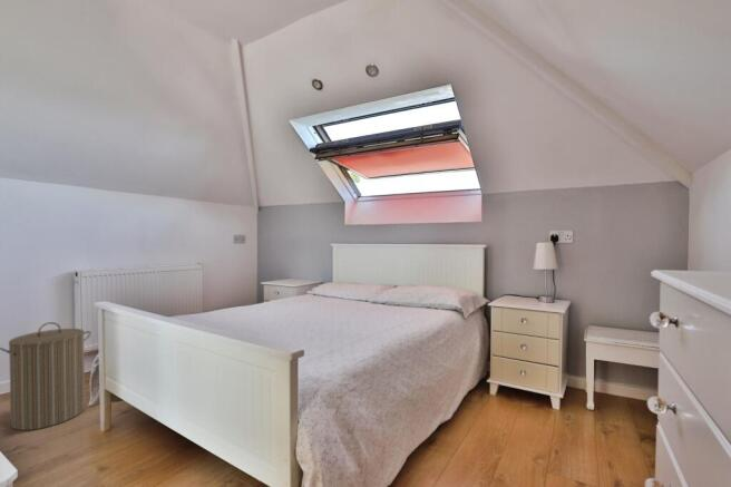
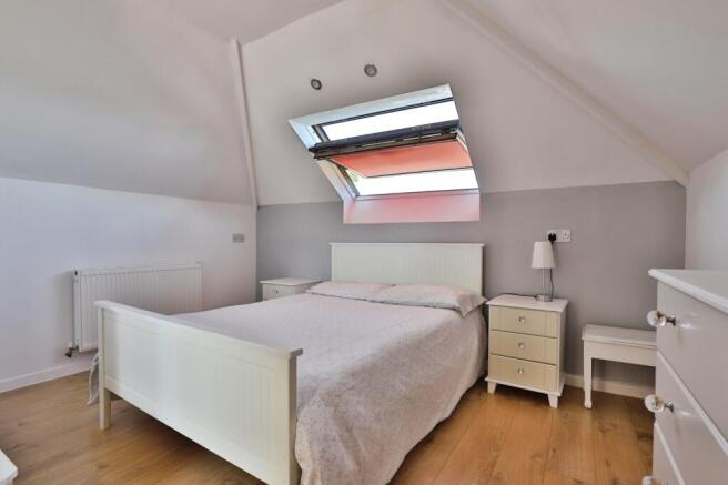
- laundry hamper (48, 369)
